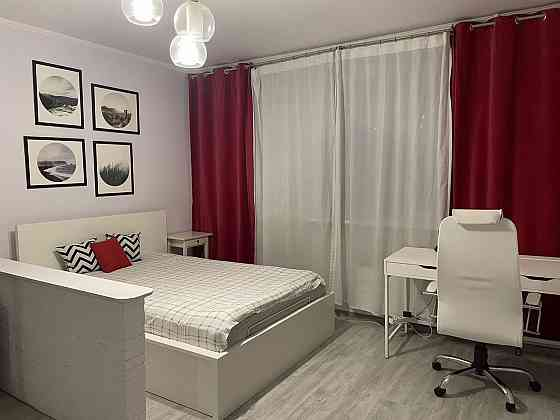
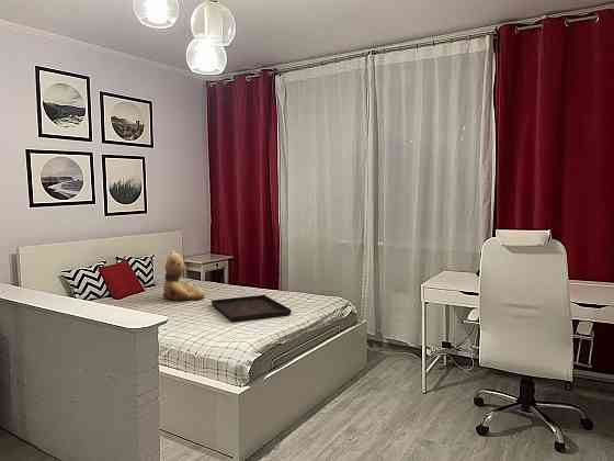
+ teddy bear (181, 273)
+ serving tray (249, 306)
